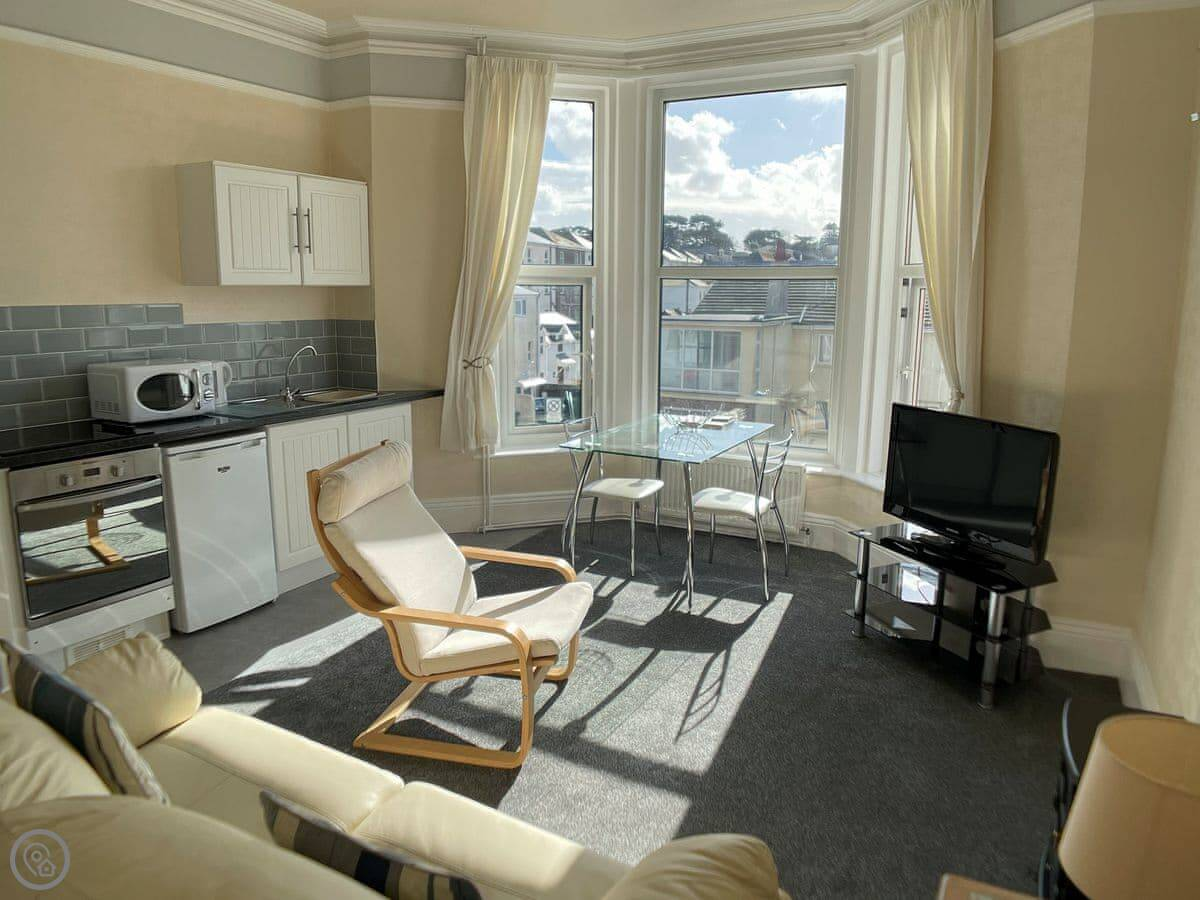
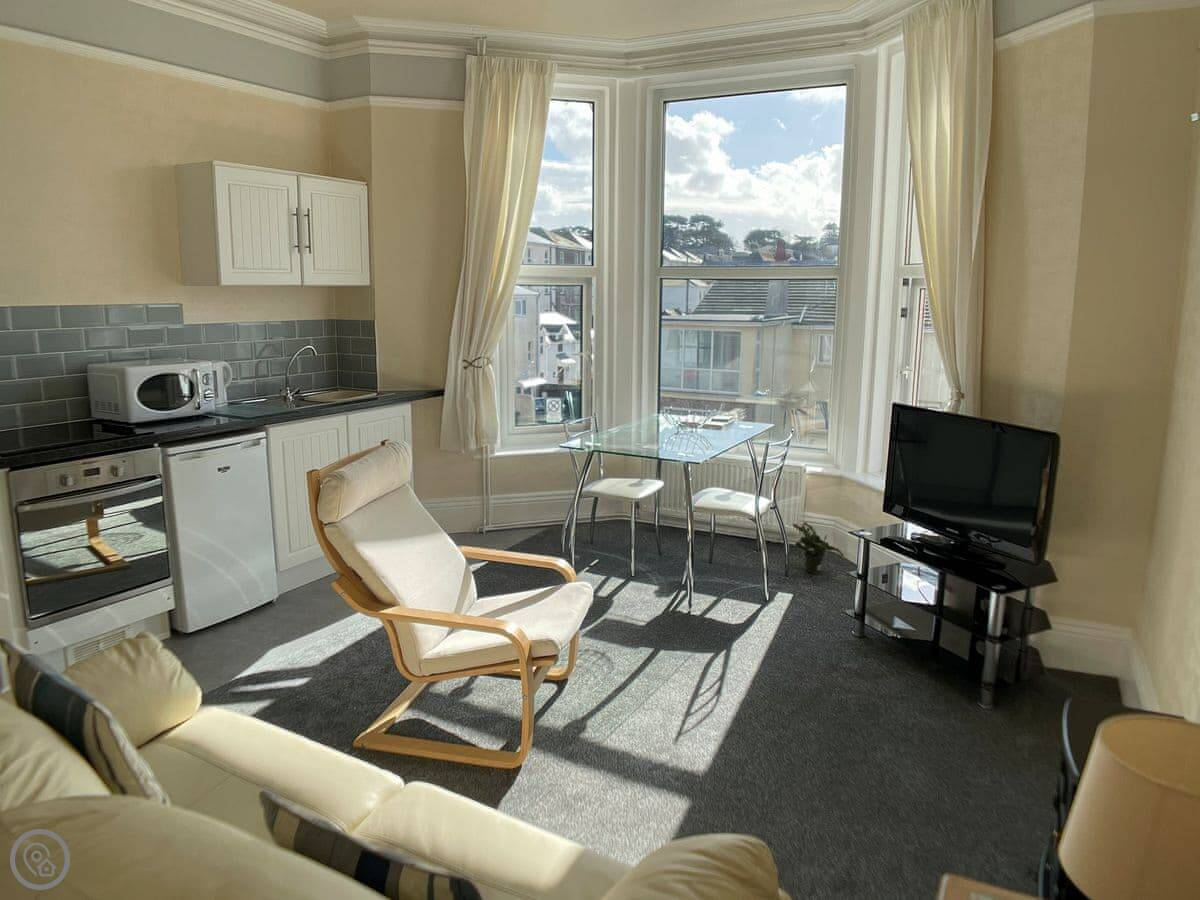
+ potted plant (813, 548)
